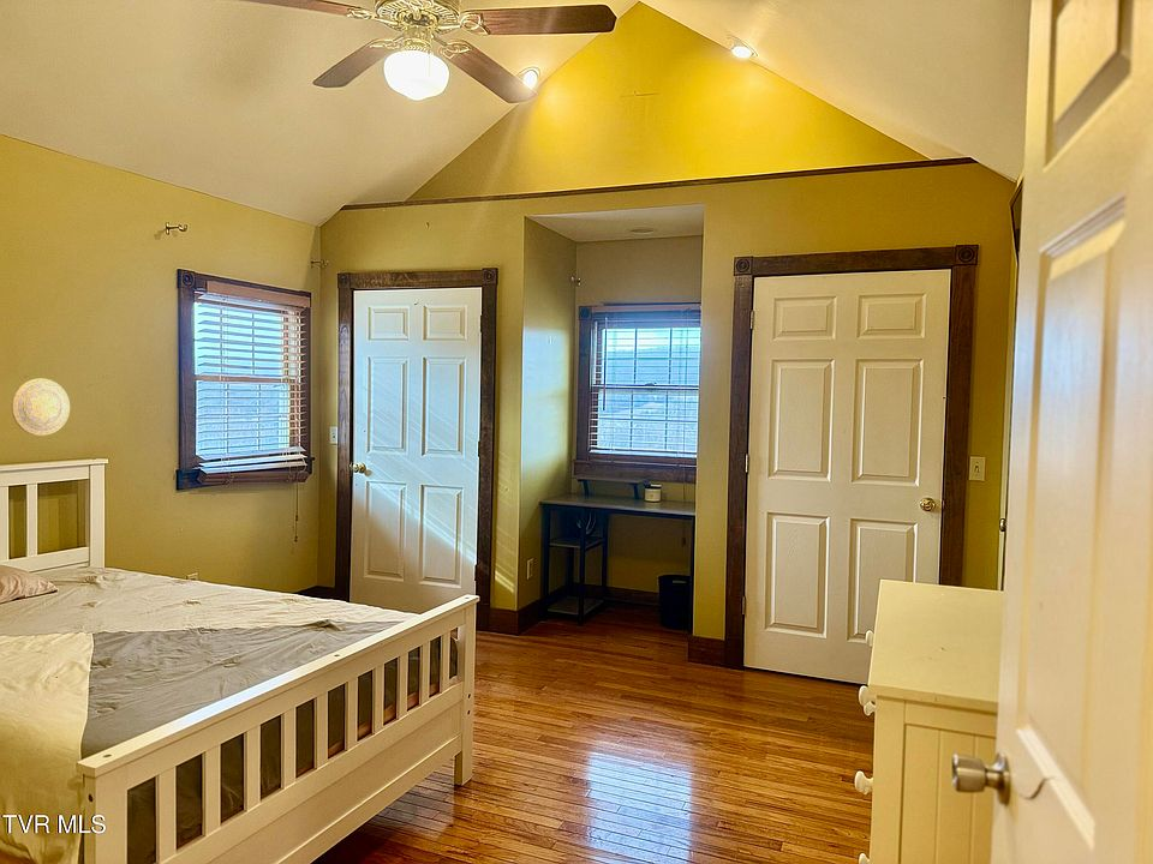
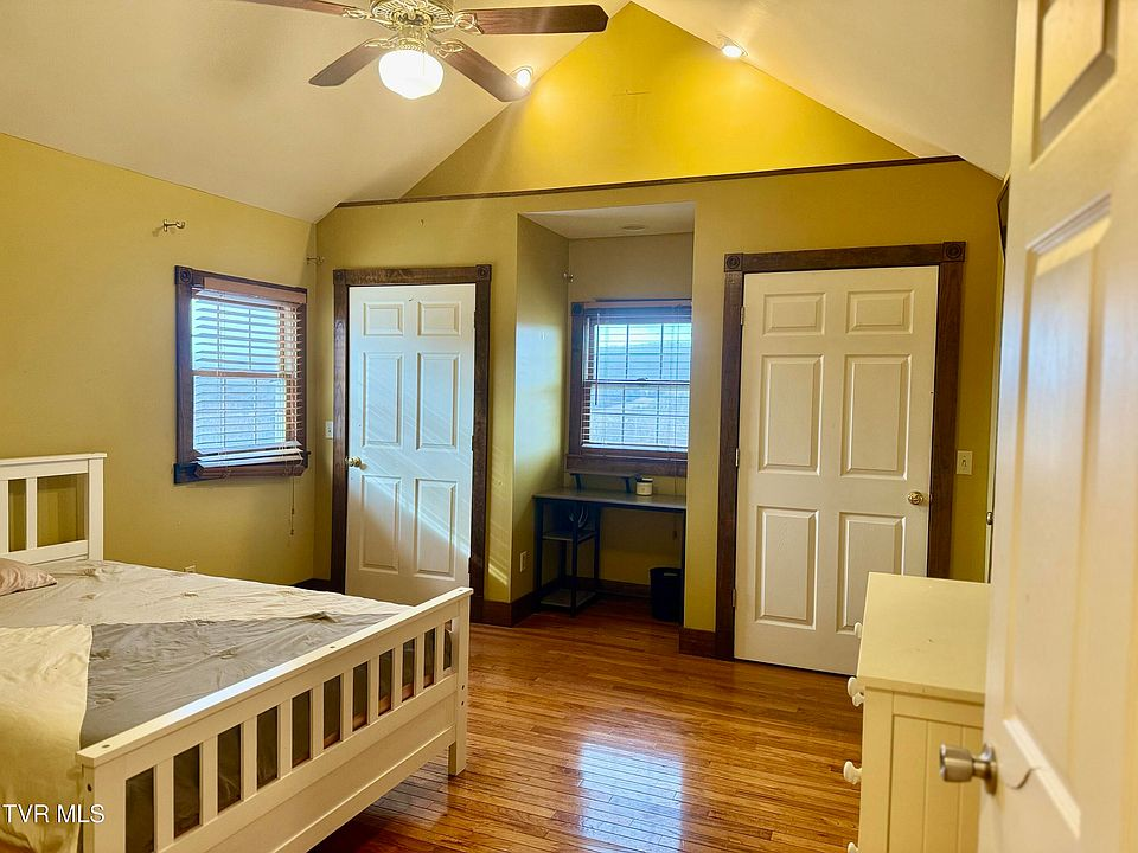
- decorative plate (42, 407)
